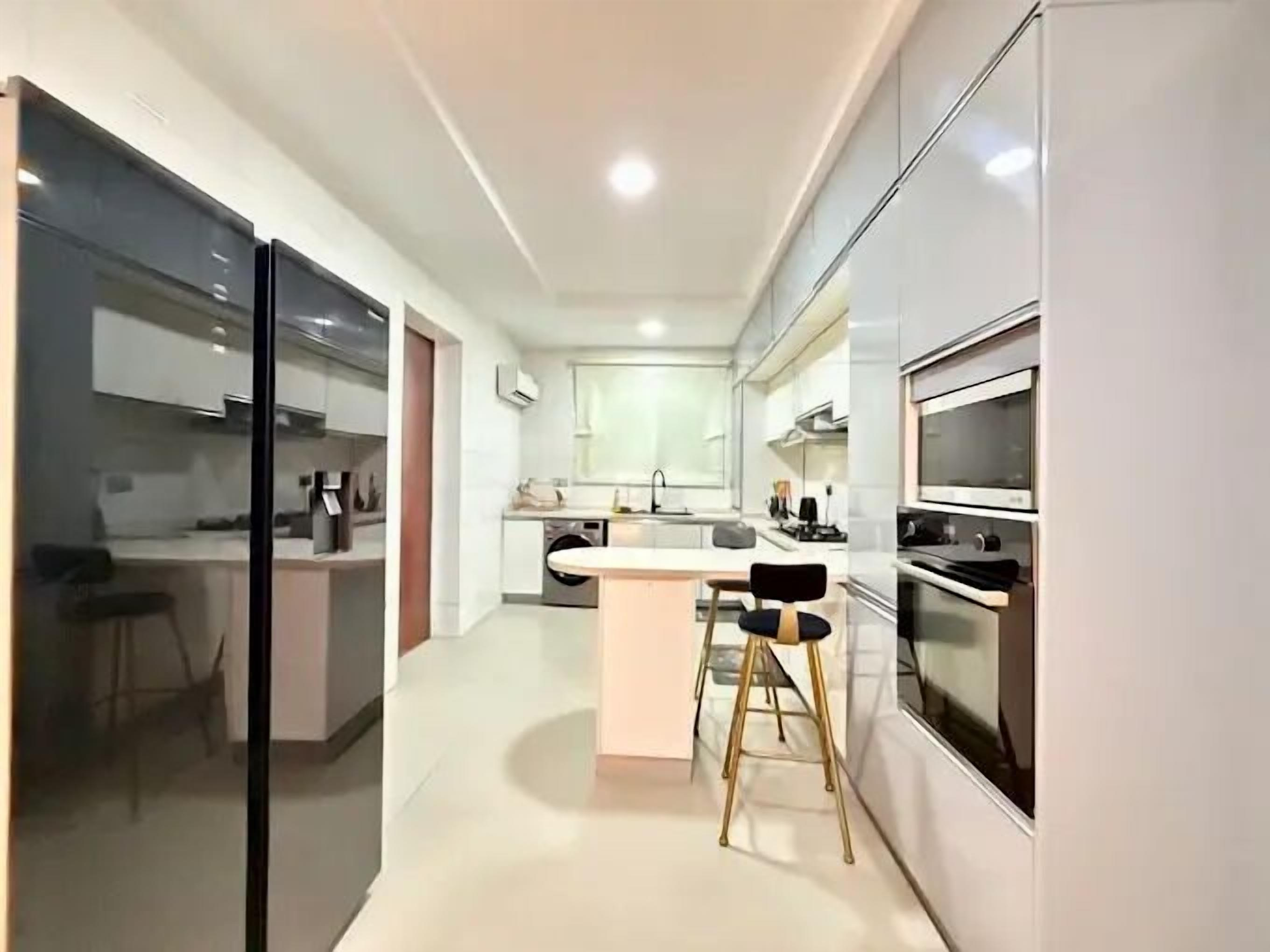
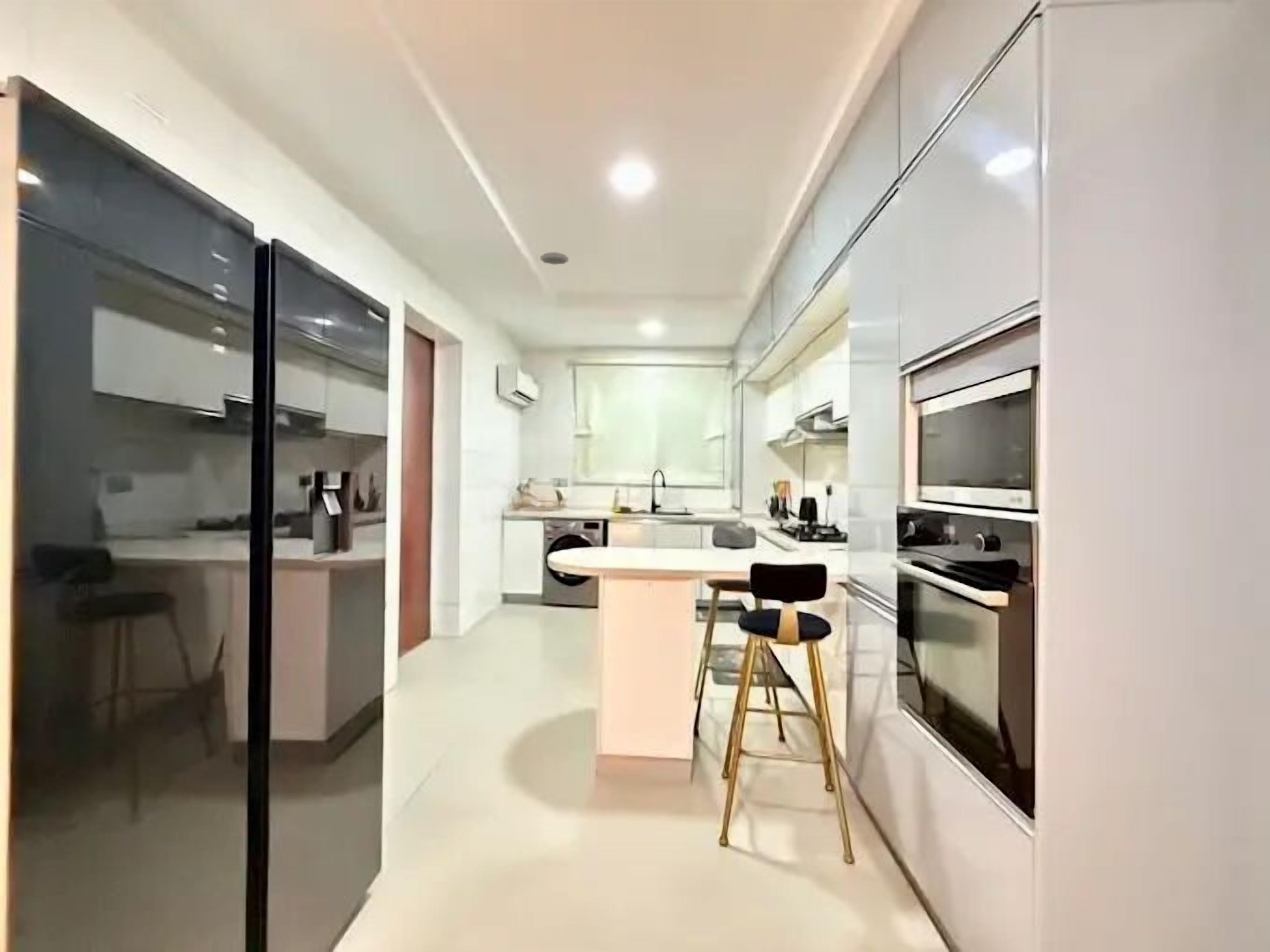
+ smoke detector (554, 256)
